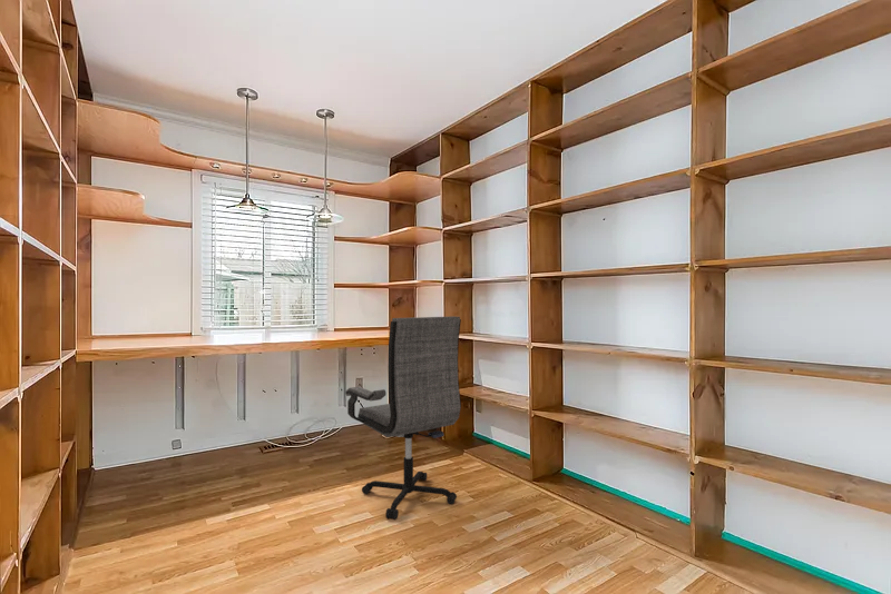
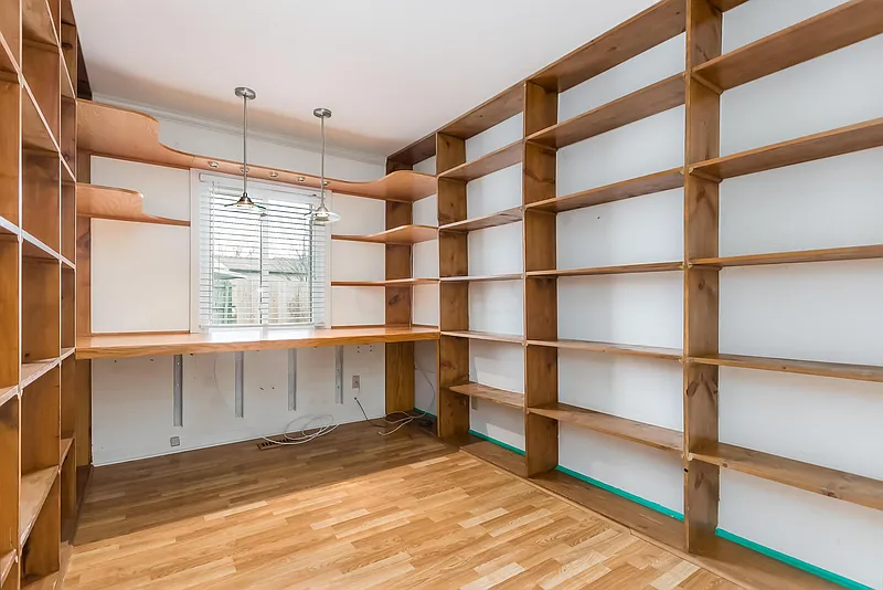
- office chair (405, 405)
